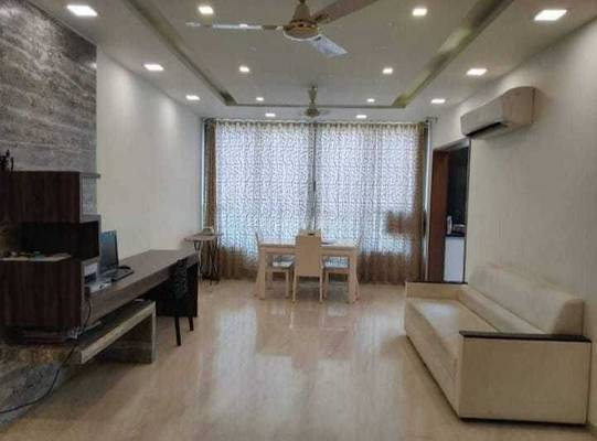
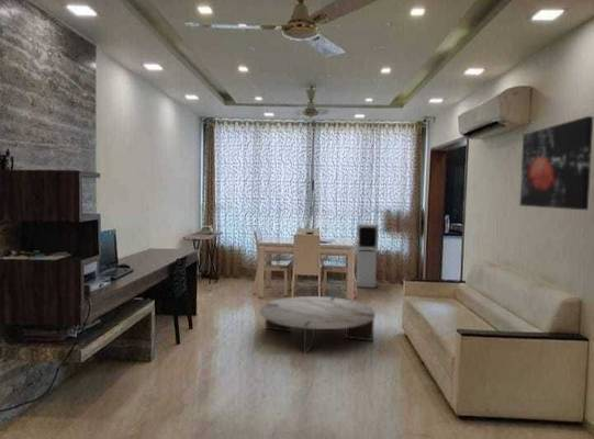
+ wall art (551, 167)
+ coffee table (316, 322)
+ air purifier (366, 254)
